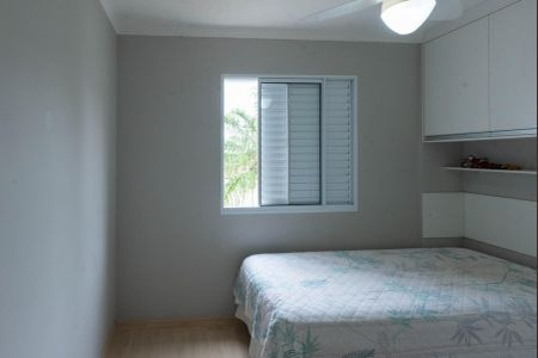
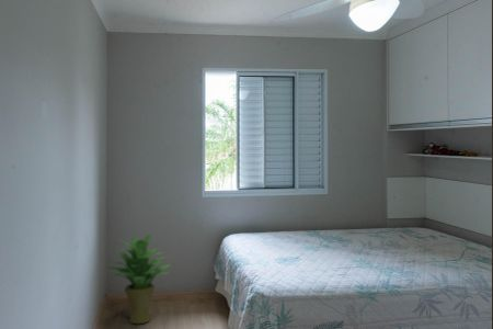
+ potted plant (138, 277)
